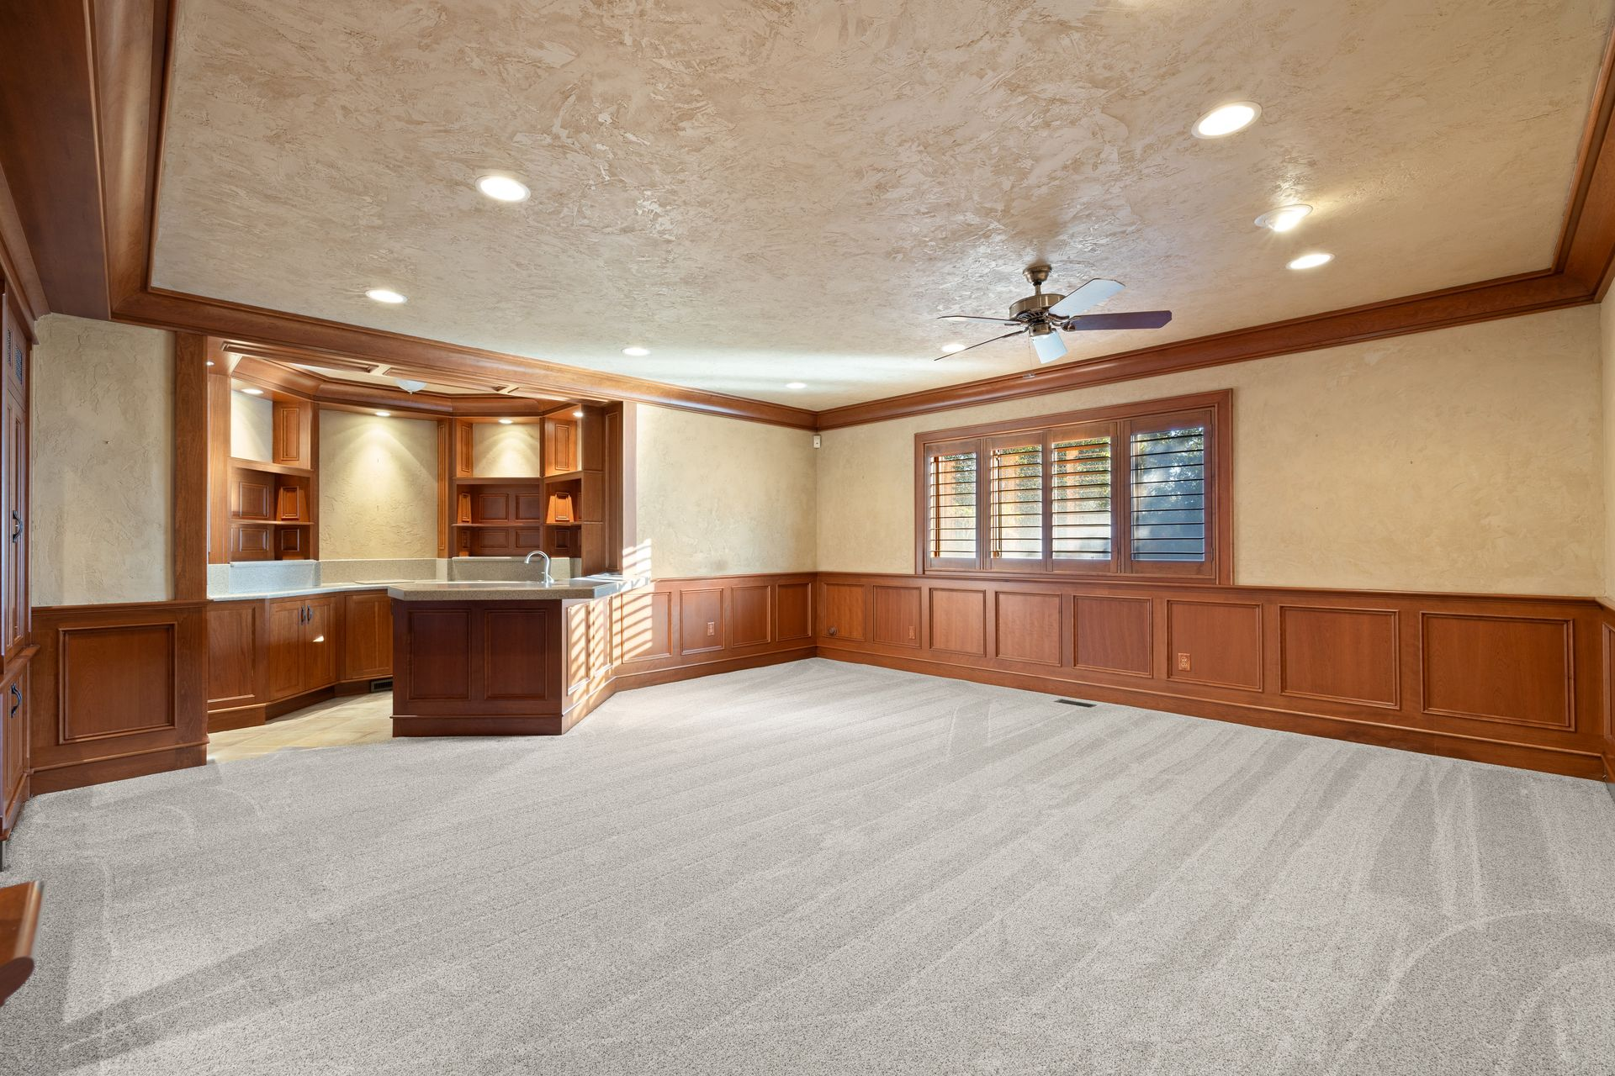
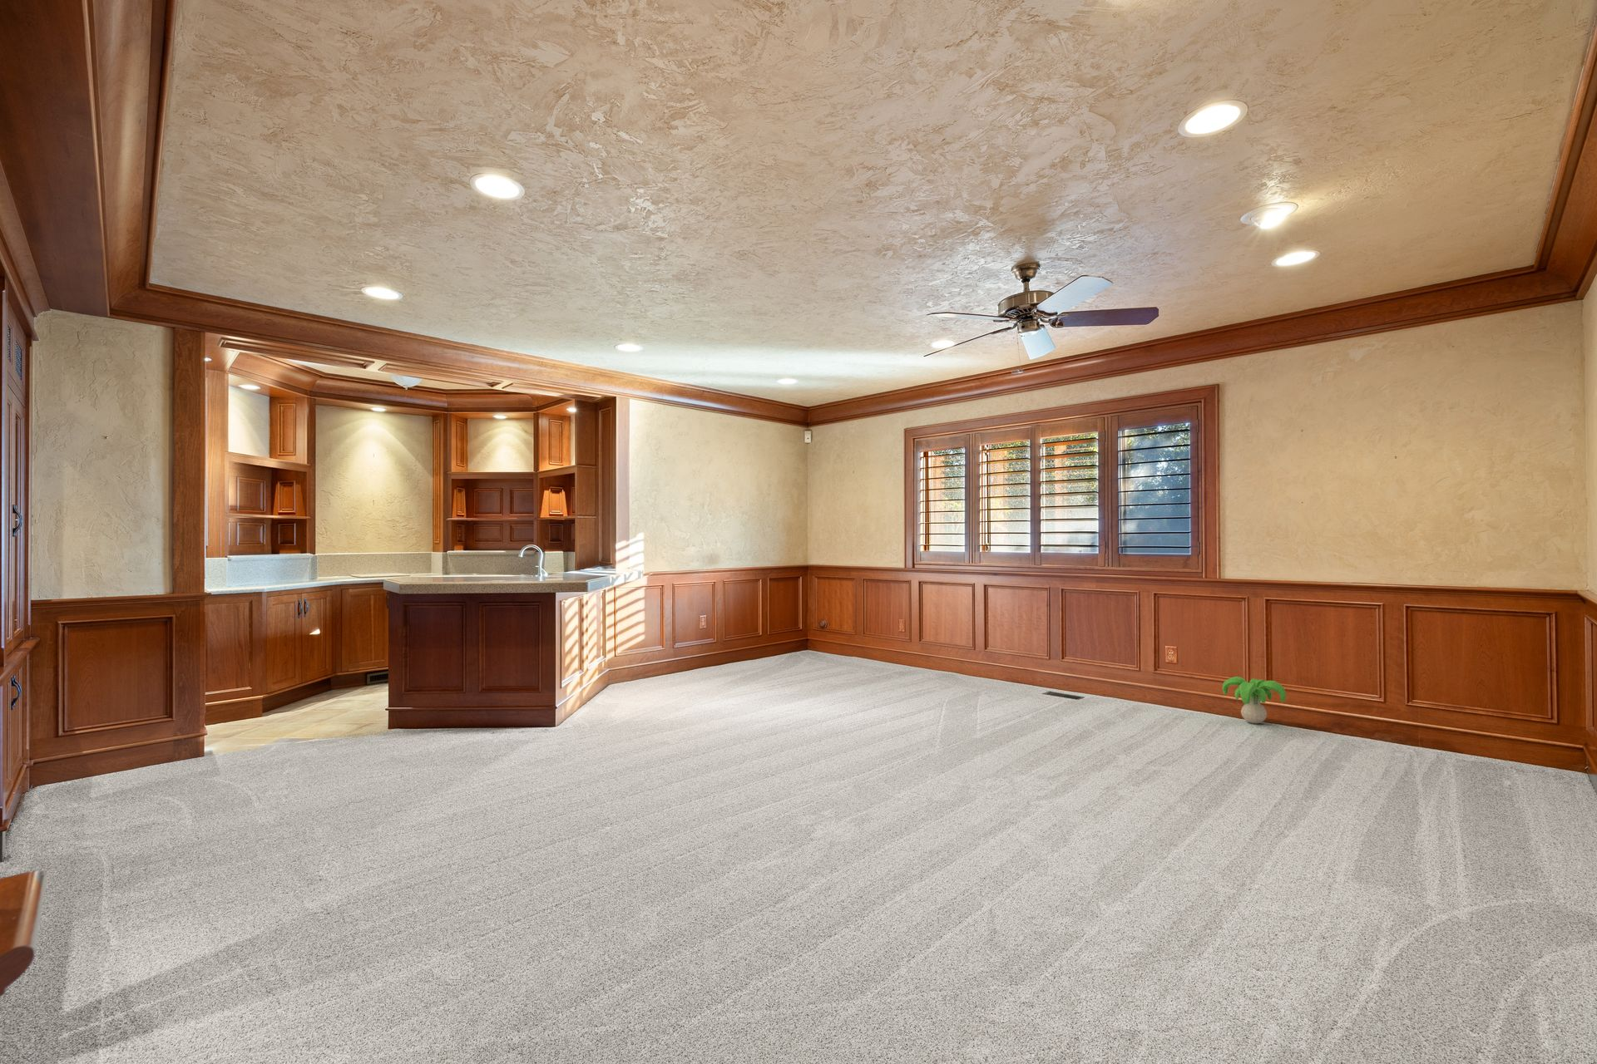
+ decorative plant (1254, 701)
